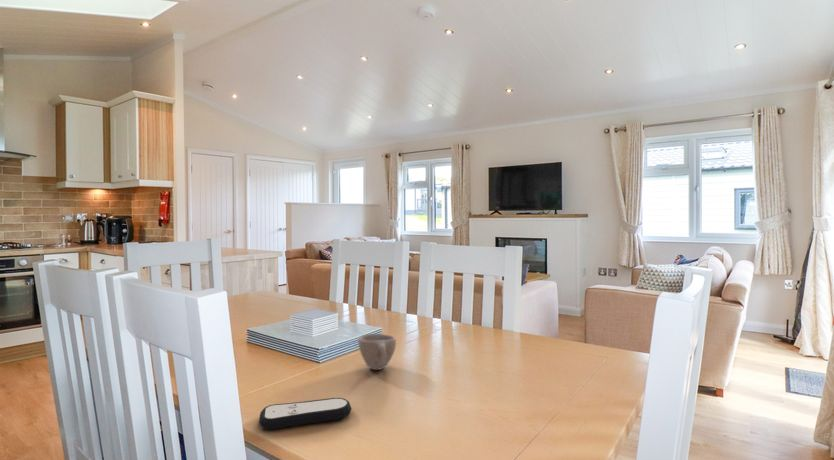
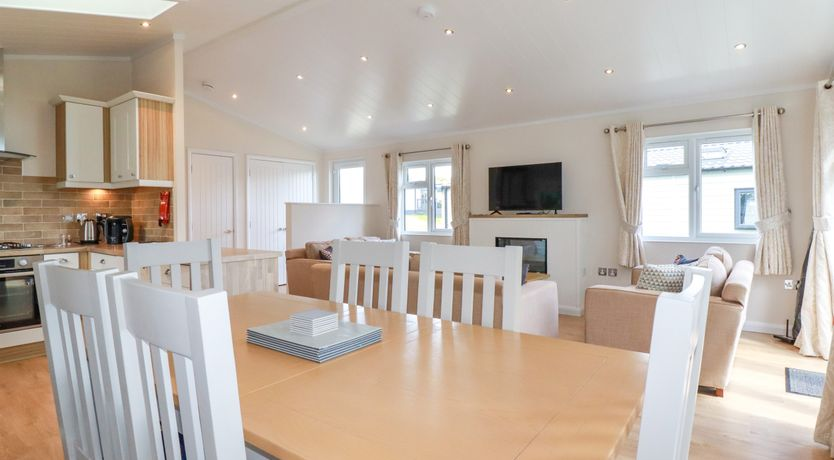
- cup (379, 353)
- remote control (306, 411)
